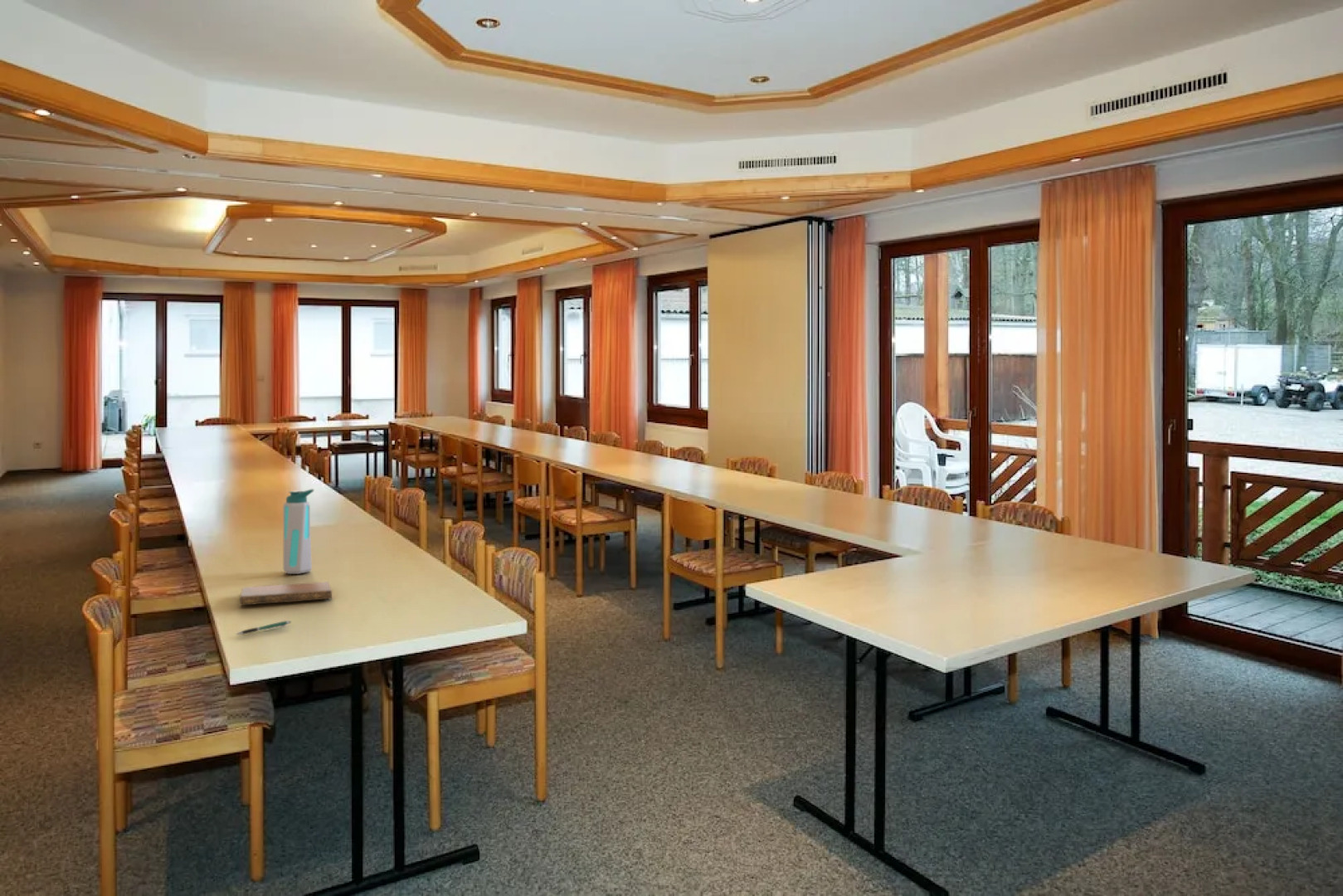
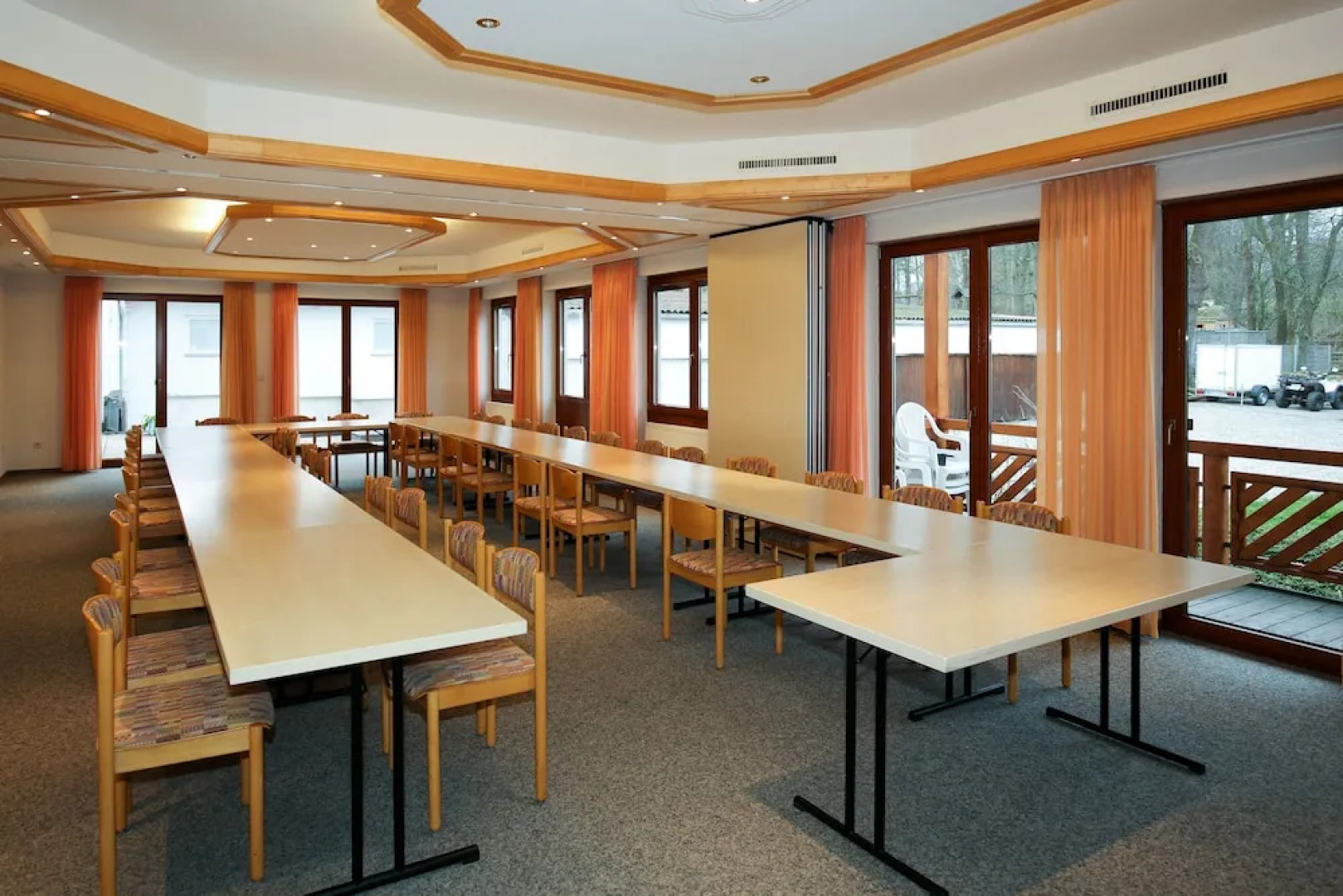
- water bottle (299, 530)
- notebook (286, 592)
- pen (264, 627)
